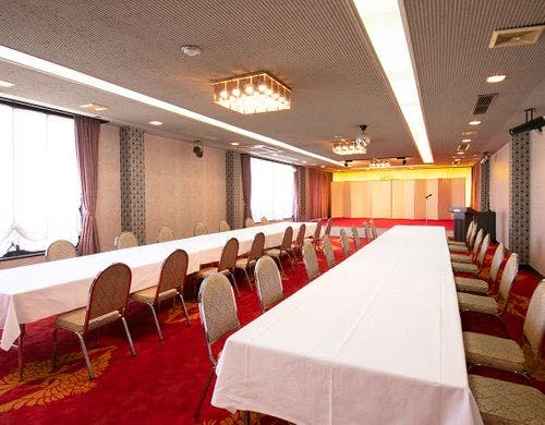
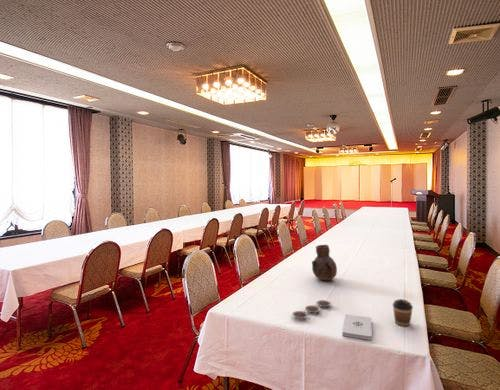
+ plate (312, 309)
+ notepad (357, 326)
+ vase (324, 262)
+ coffee cup (402, 311)
